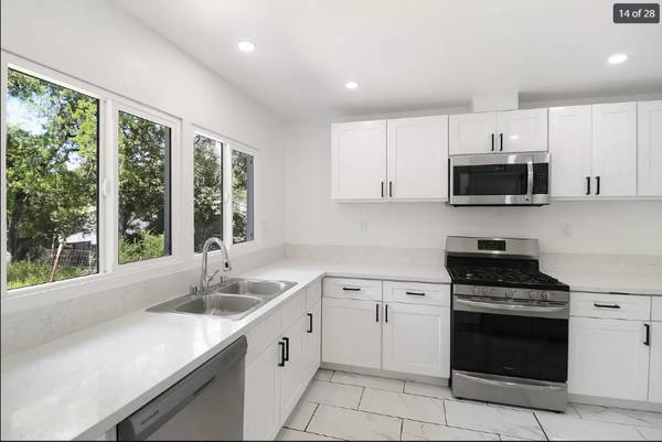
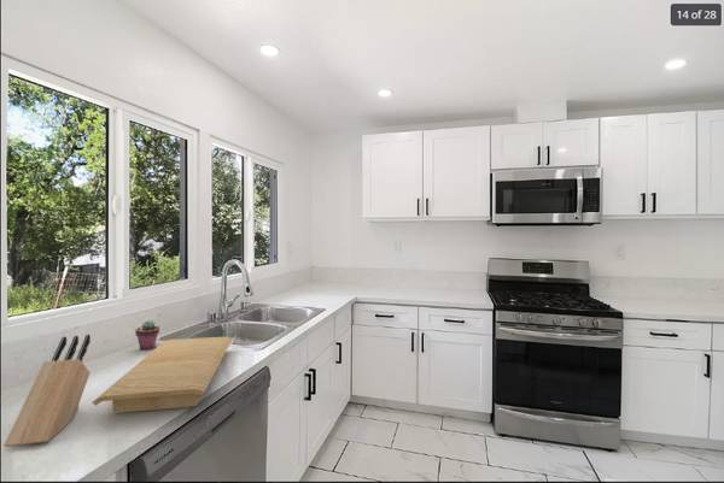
+ cutting board (179, 367)
+ knife block (56, 382)
+ potted succulent (147, 334)
